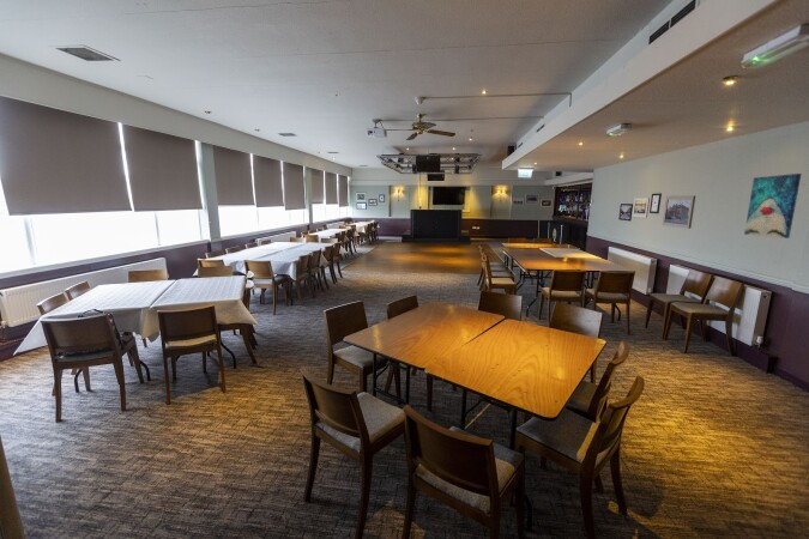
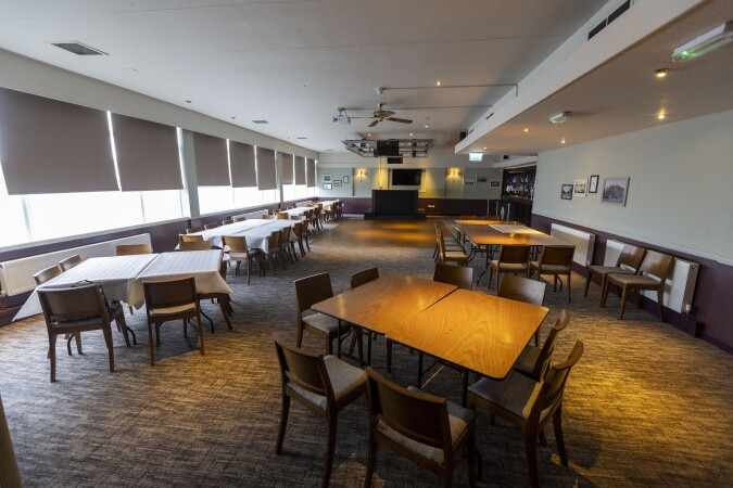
- wall art (769, 206)
